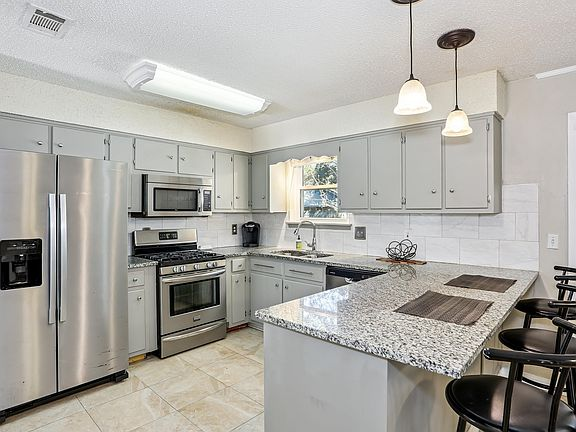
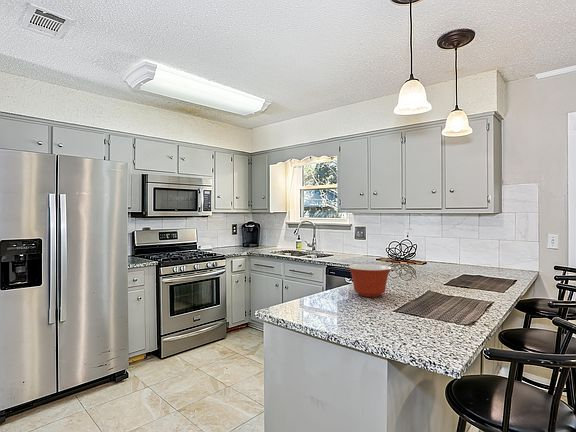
+ mixing bowl (369, 280)
